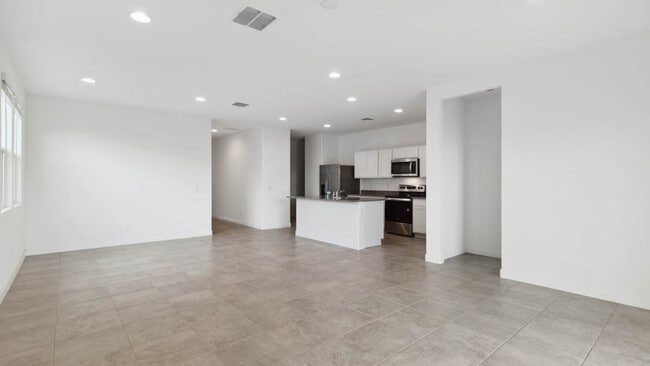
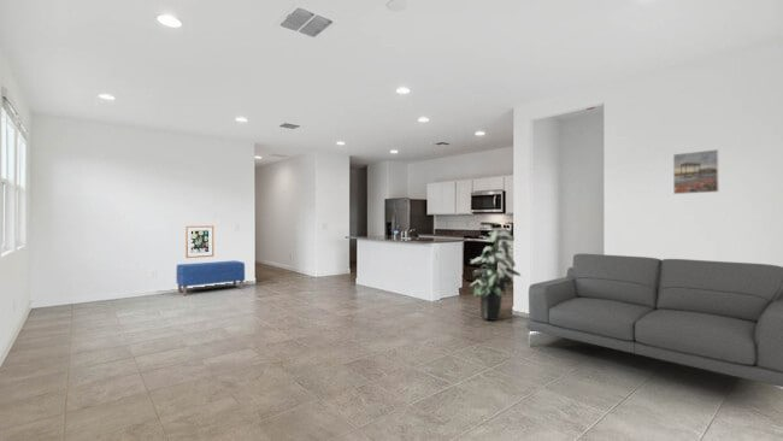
+ wall art (200, 241)
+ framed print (695, 172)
+ indoor plant (491, 271)
+ sofa (652, 311)
+ bench (211, 276)
